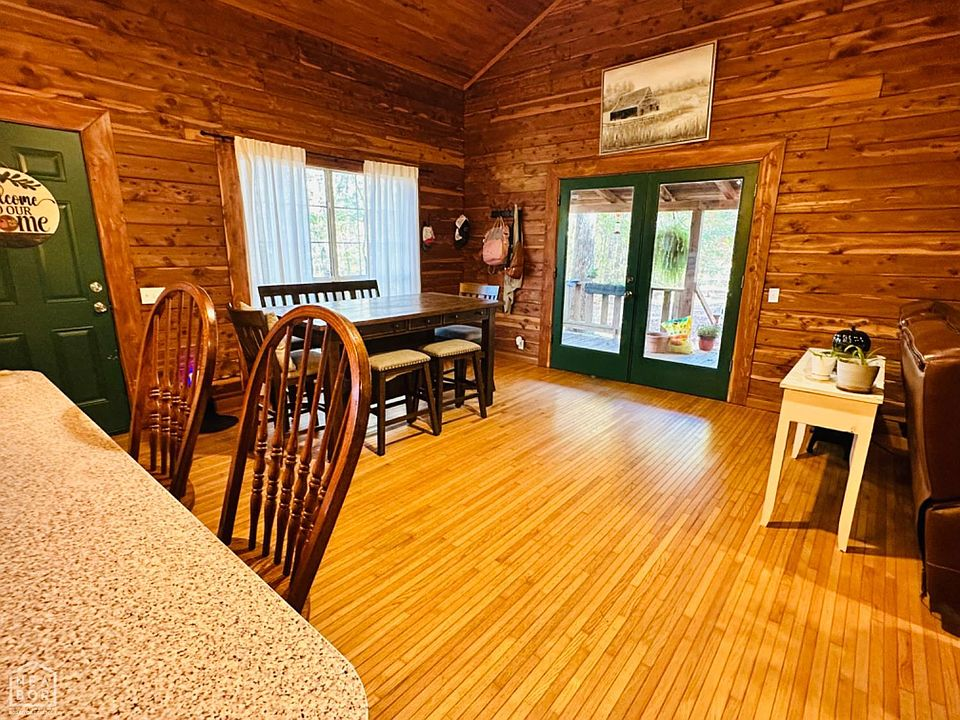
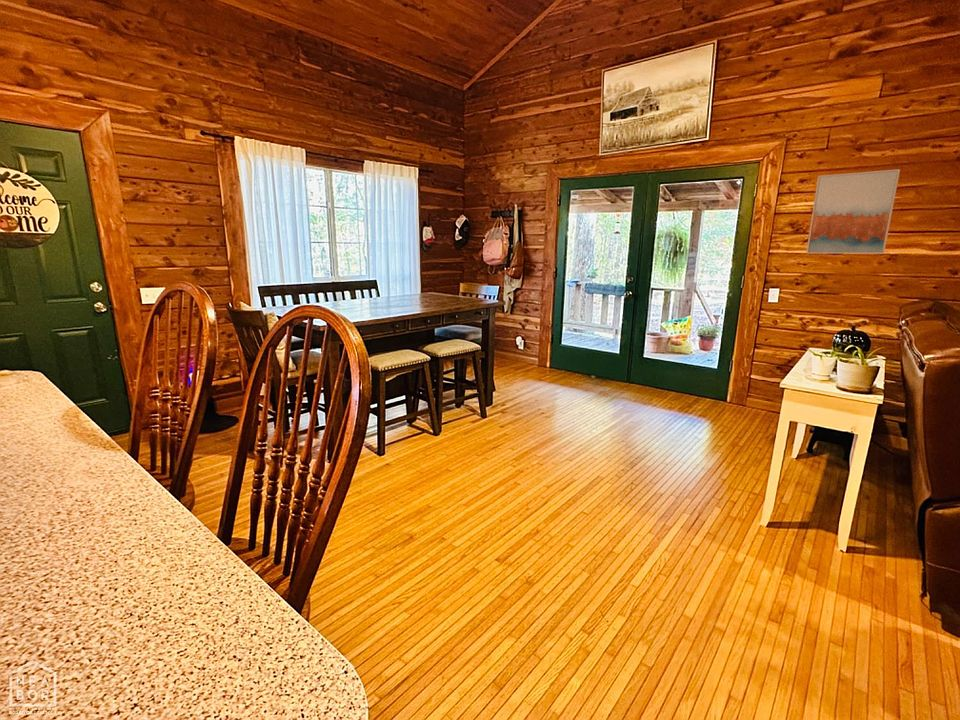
+ wall art (850, 214)
